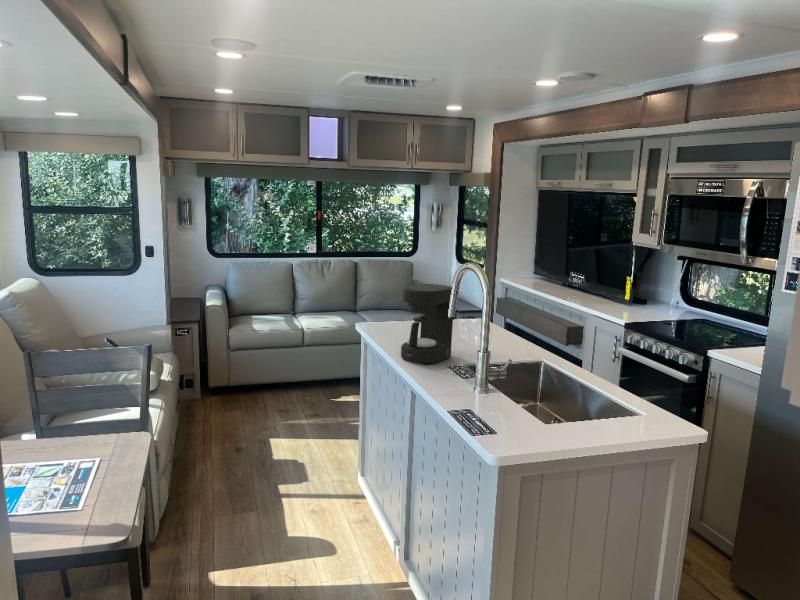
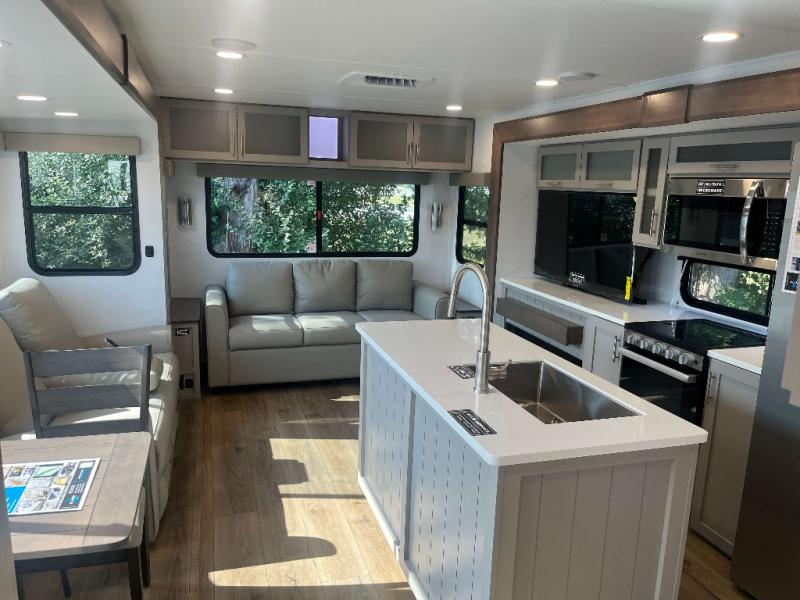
- coffee maker (426, 322)
